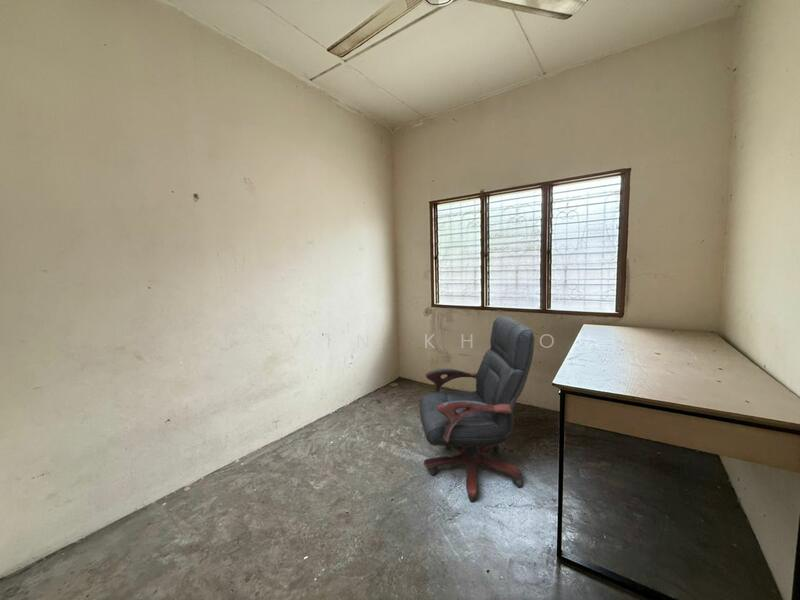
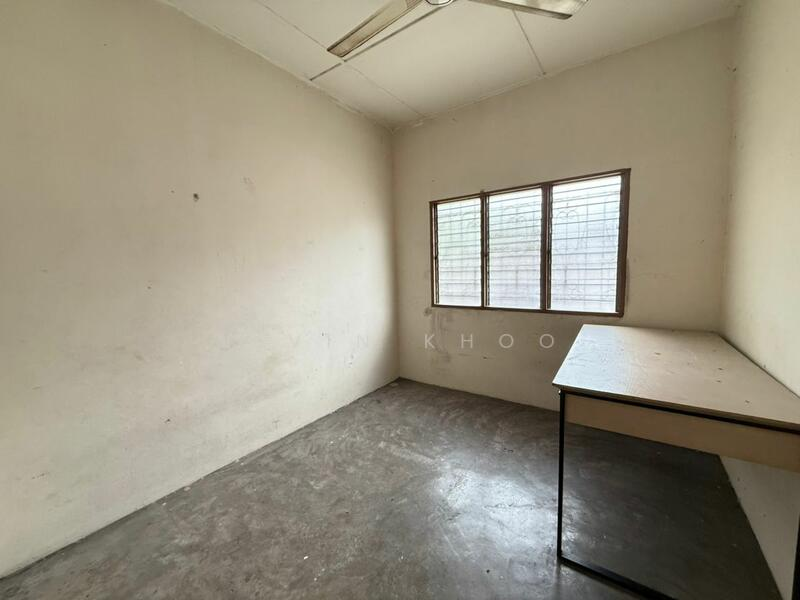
- office chair (469, 398)
